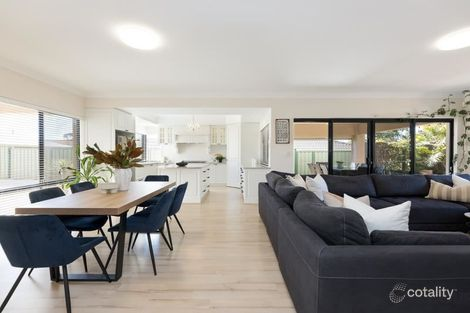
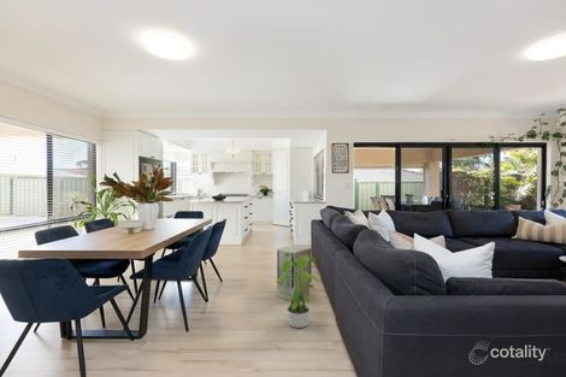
+ potted plant (300, 287)
+ air purifier (294, 271)
